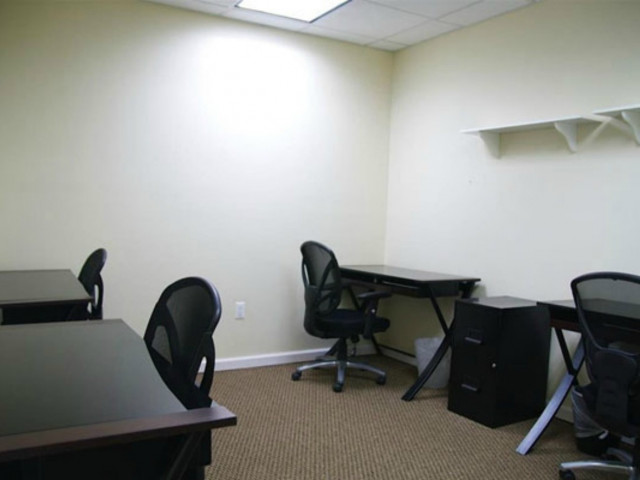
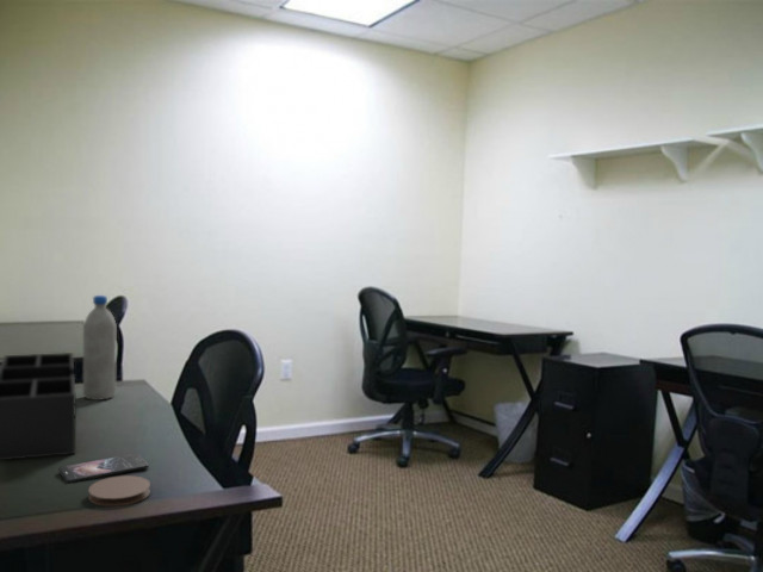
+ smartphone (104, 467)
+ coaster (119, 490)
+ desk organizer (36, 402)
+ water bottle (99, 346)
